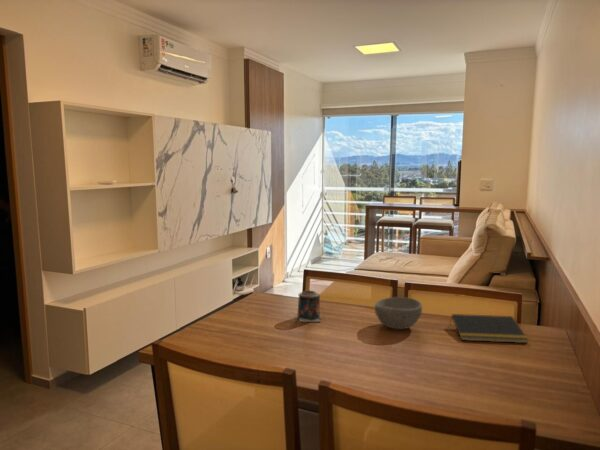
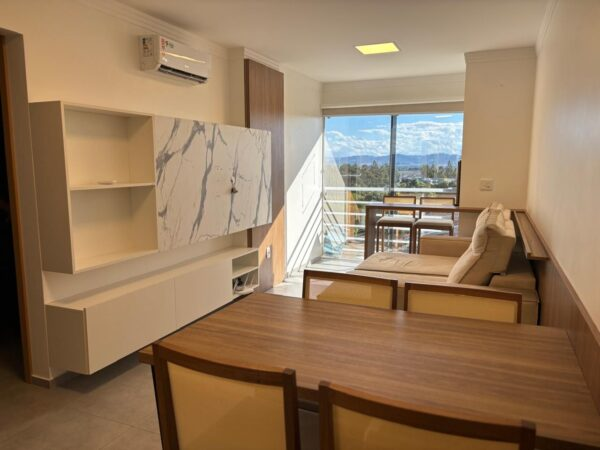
- candle (310, 305)
- bowl (397, 314)
- notepad (487, 327)
